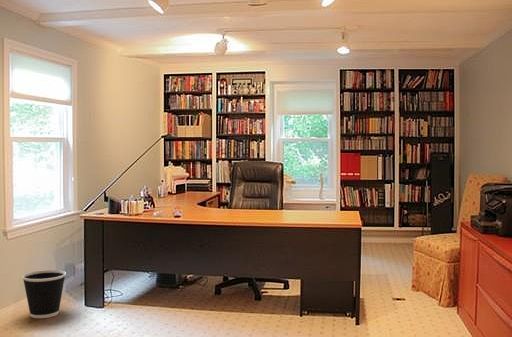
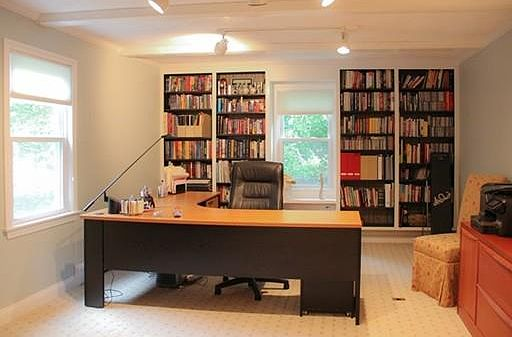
- wastebasket (44, 294)
